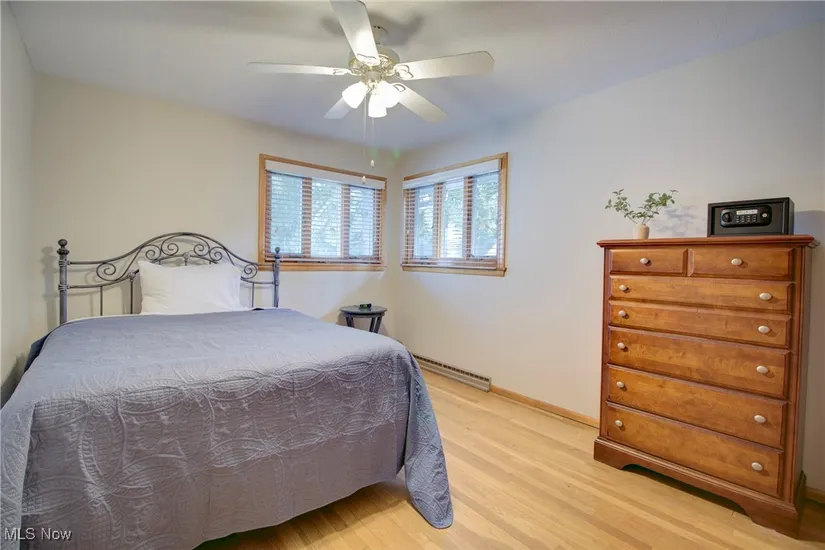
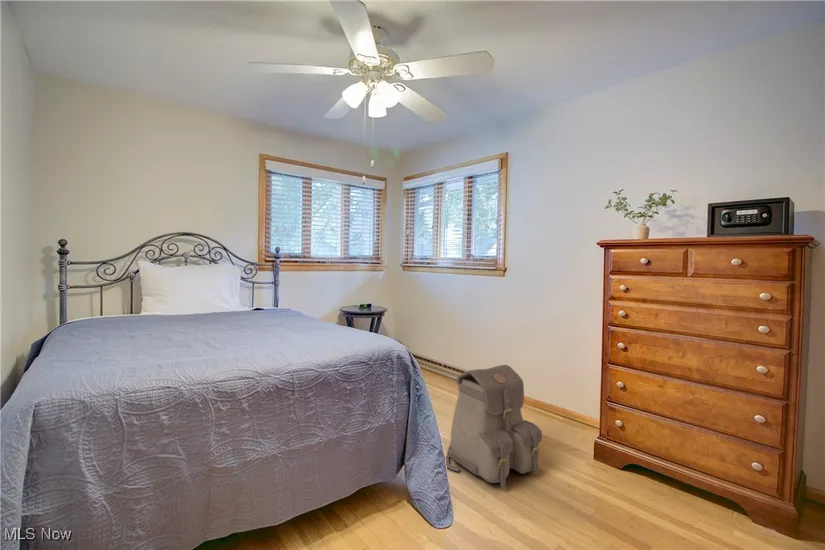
+ backpack (490, 417)
